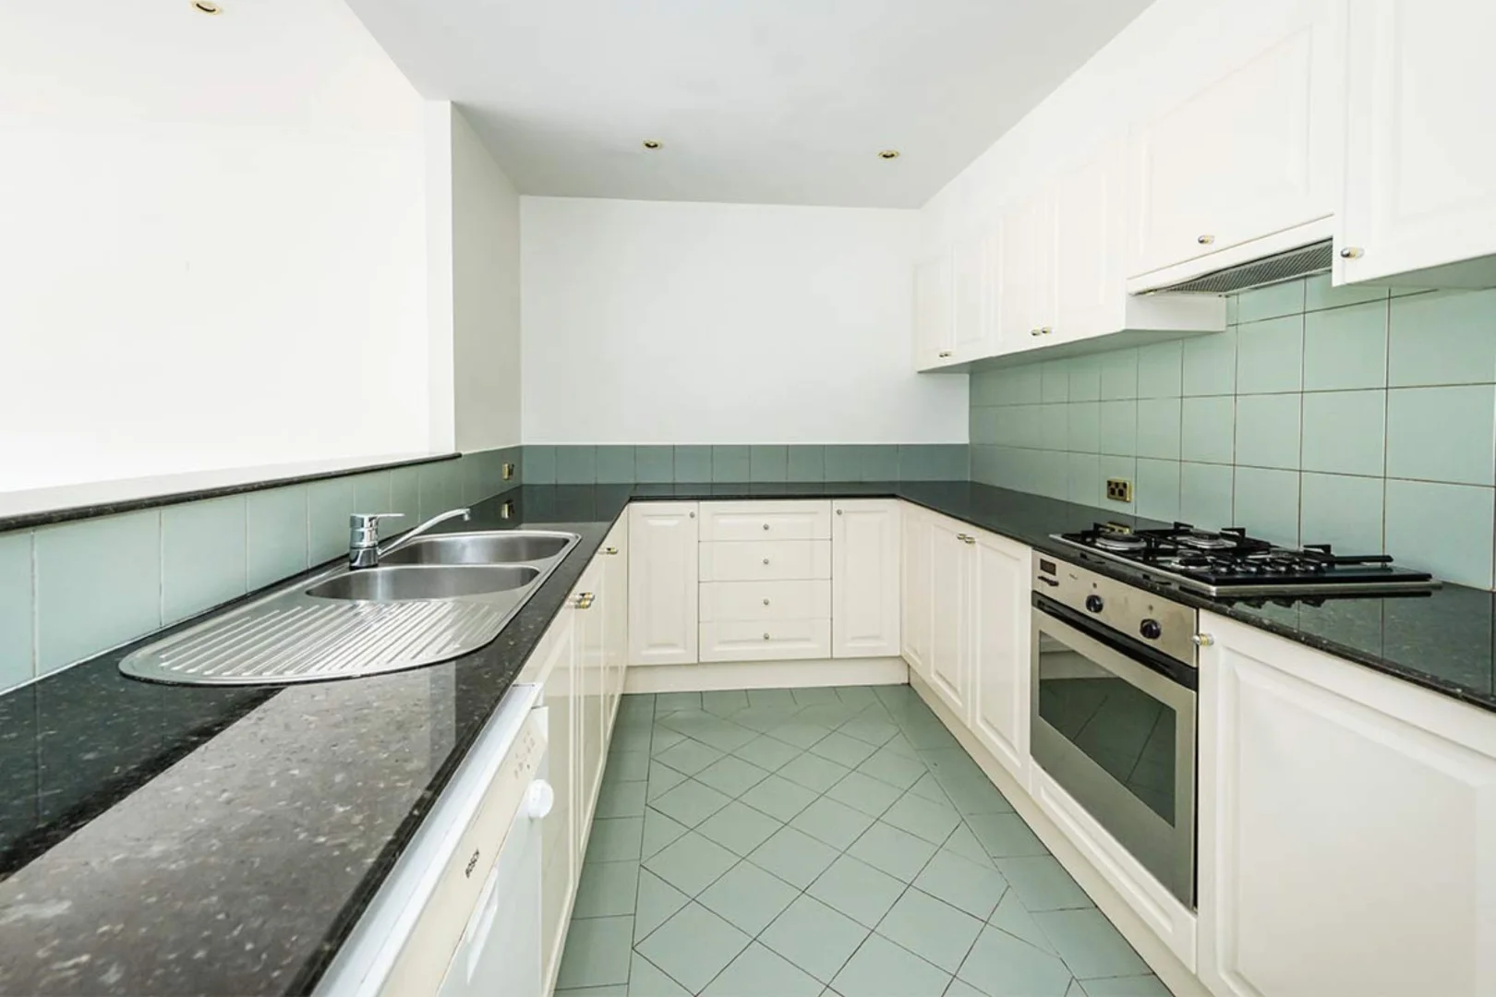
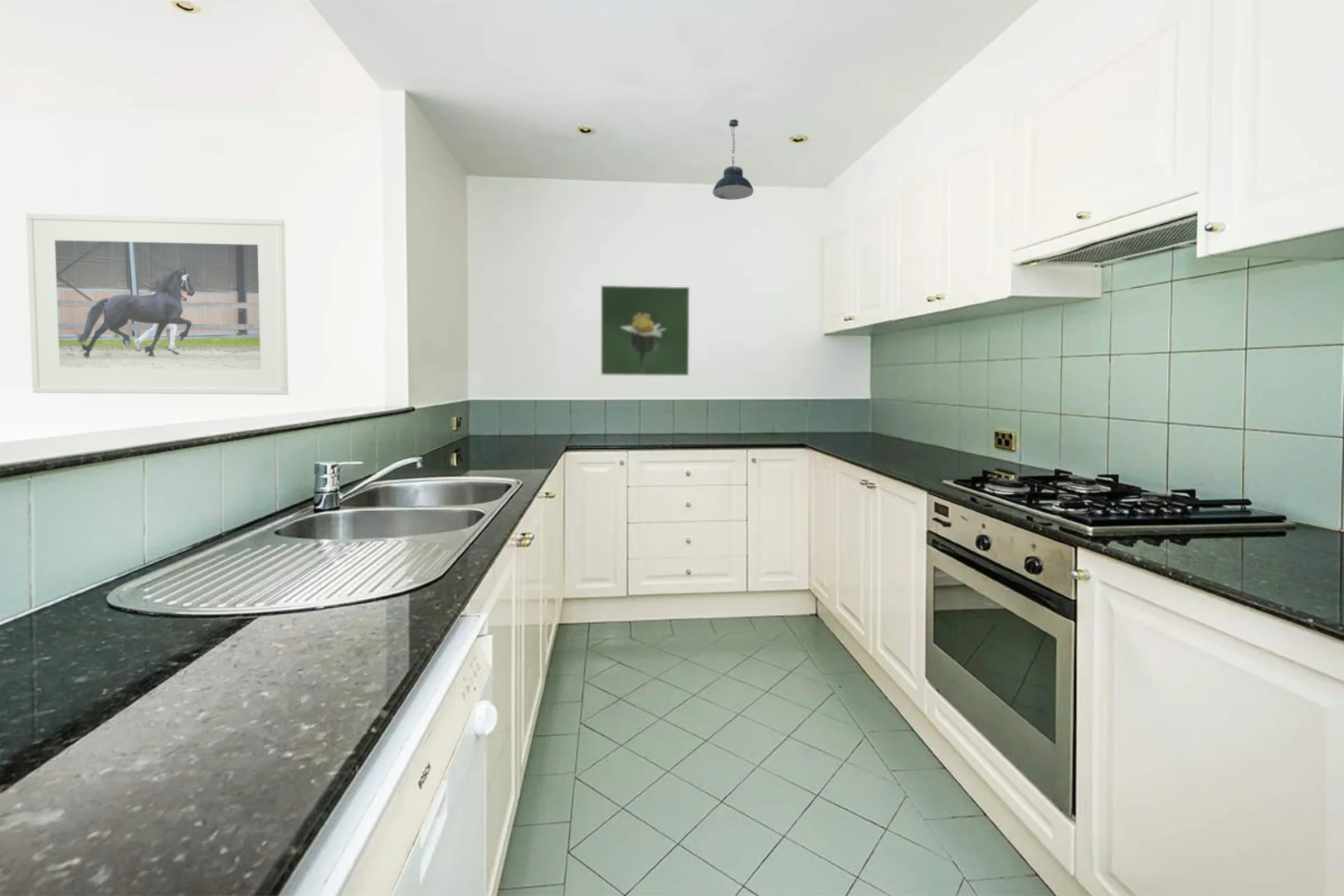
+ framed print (159, 305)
+ pendant light (733, 158)
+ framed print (645, 331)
